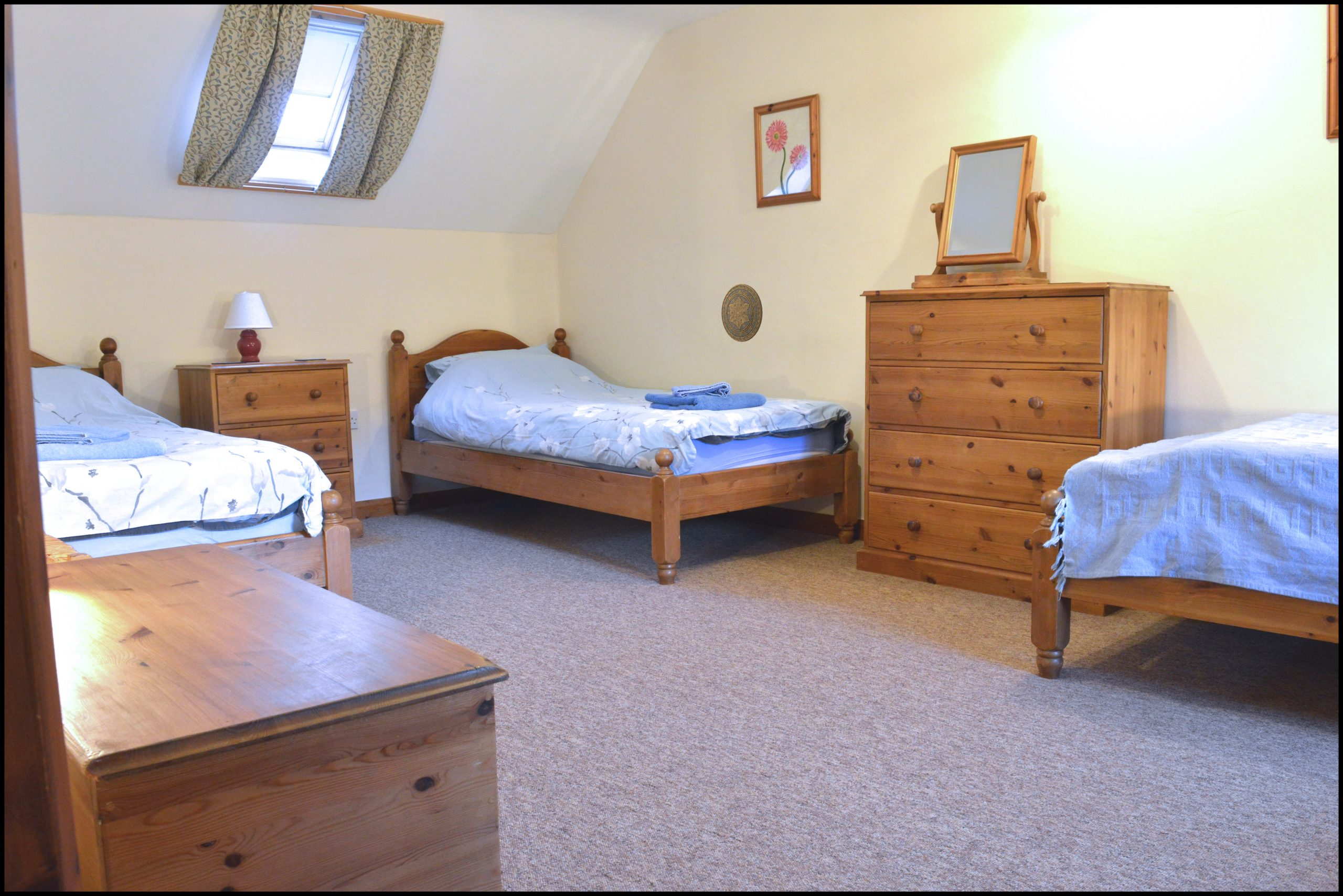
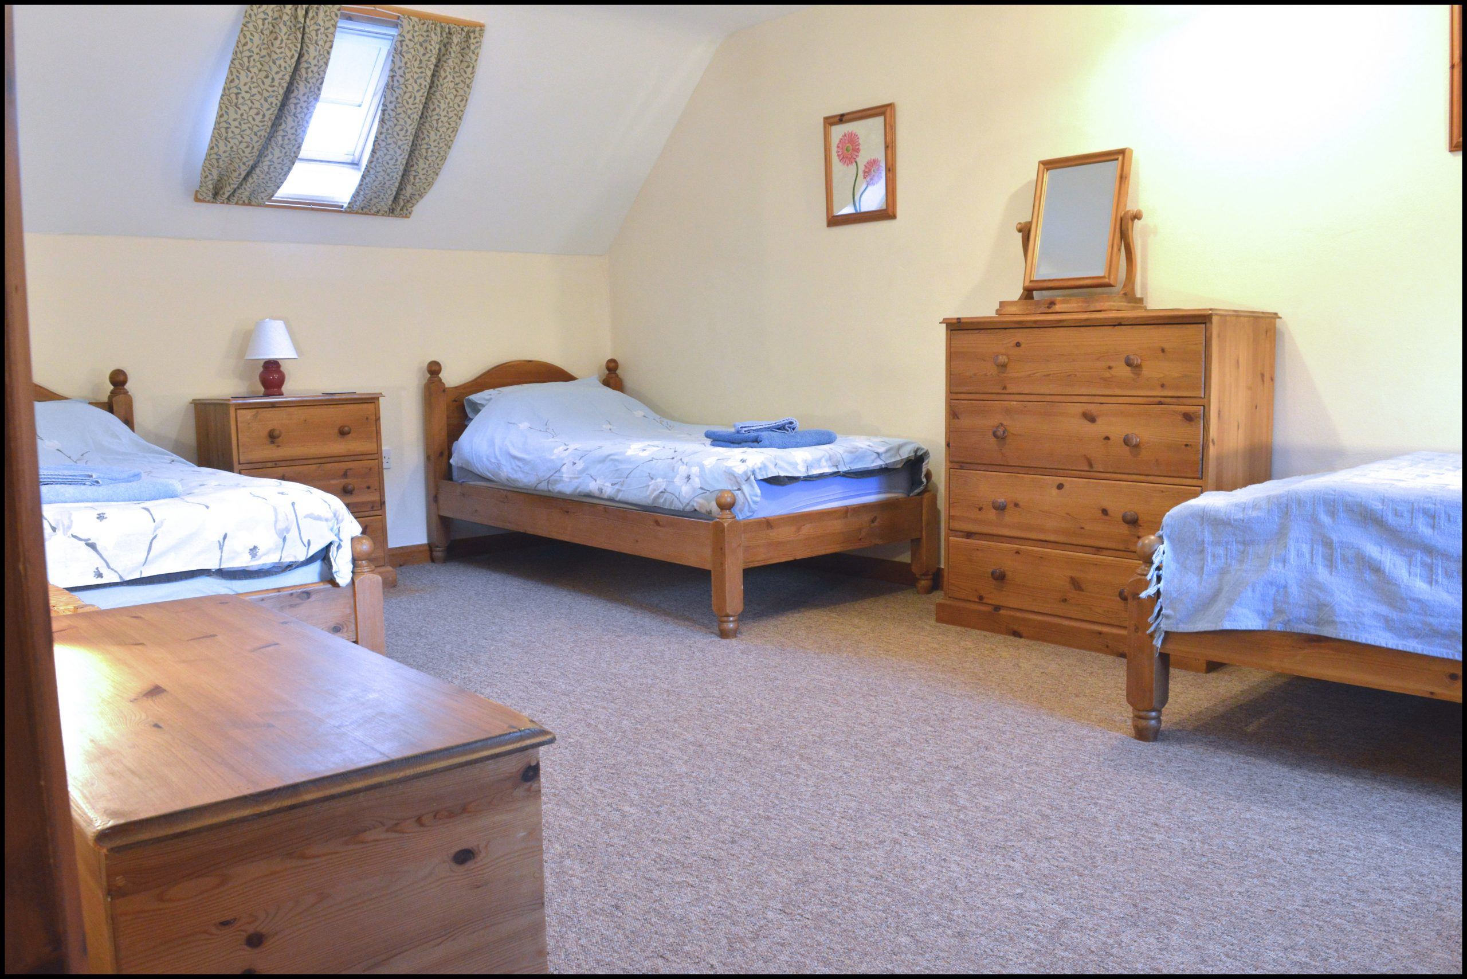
- decorative plate (740, 313)
